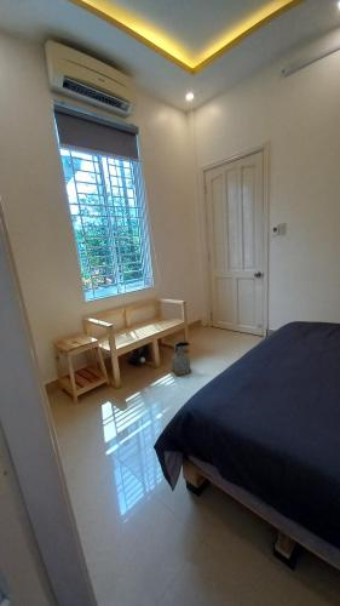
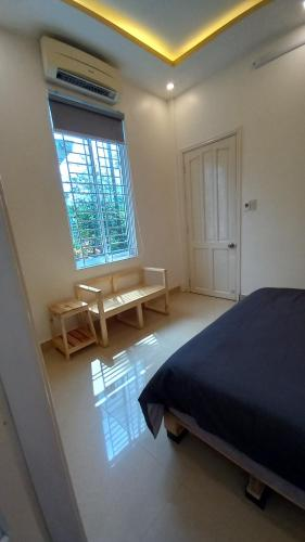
- boots (138, 350)
- bag (180, 355)
